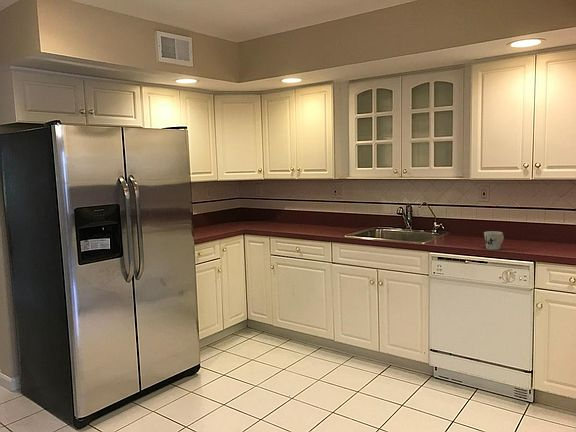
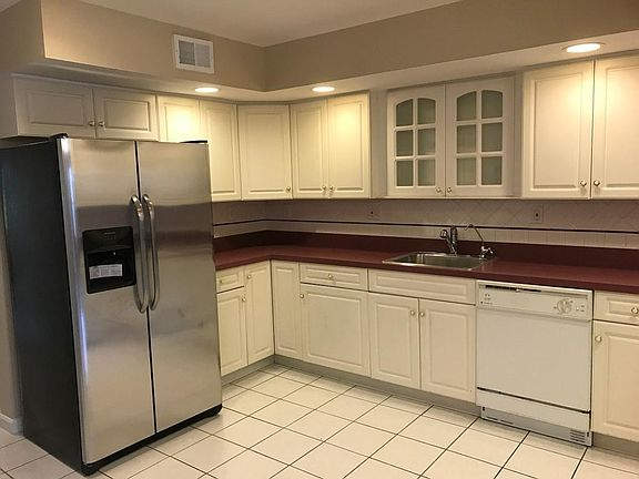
- mug (495, 240)
